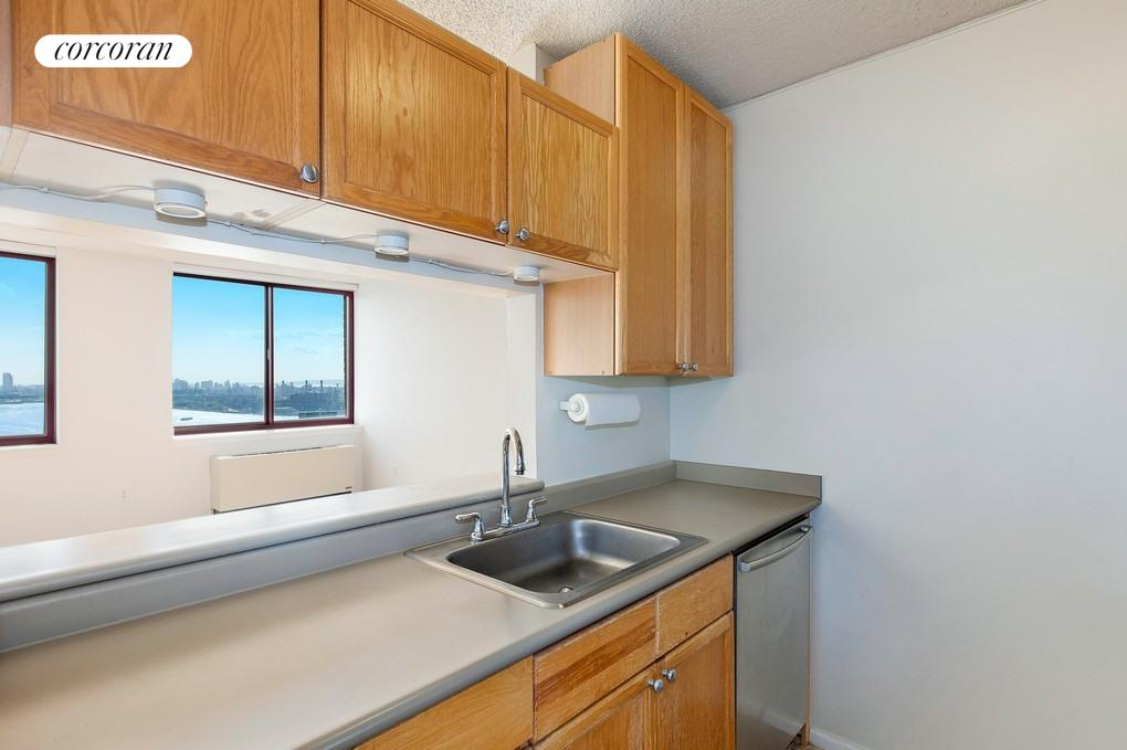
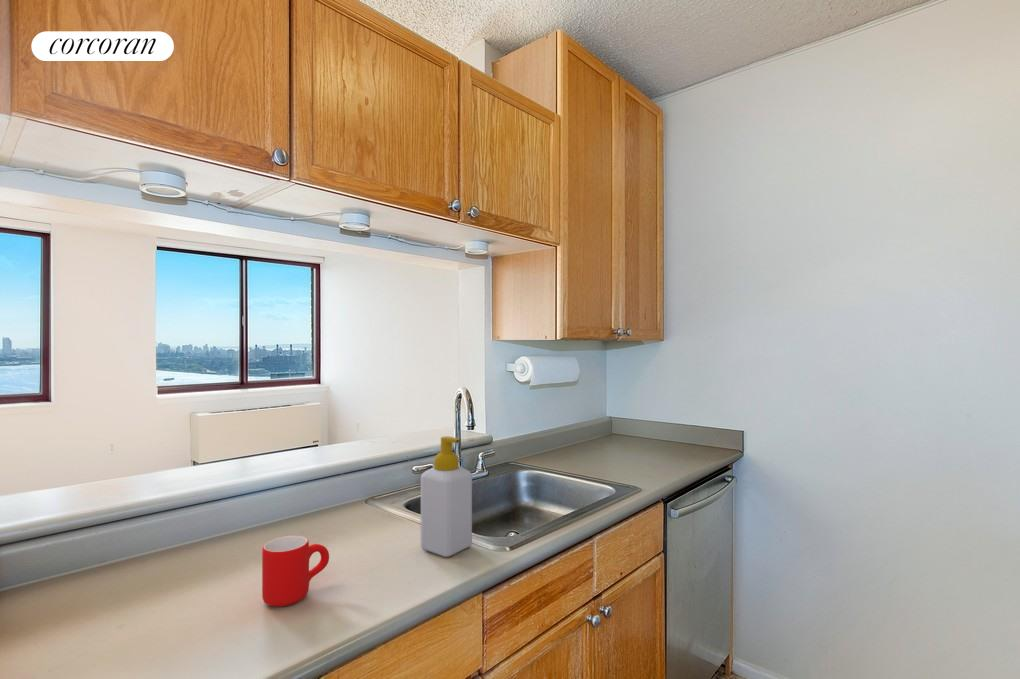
+ soap bottle (446, 492)
+ mug (297, 567)
